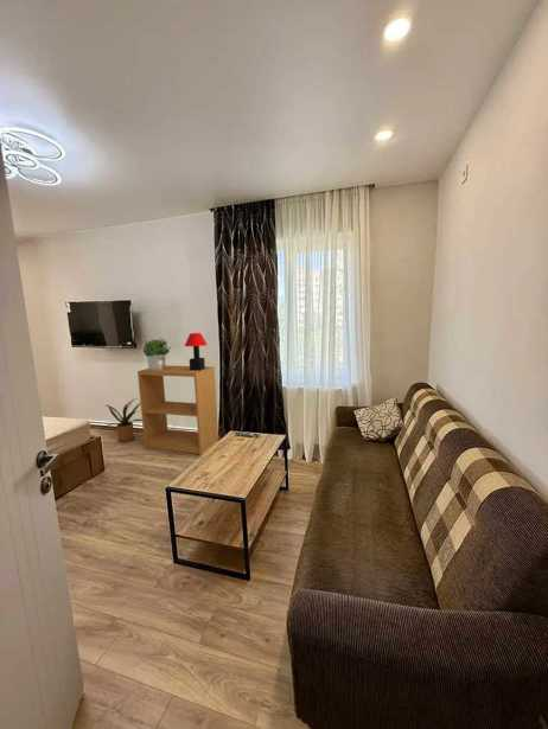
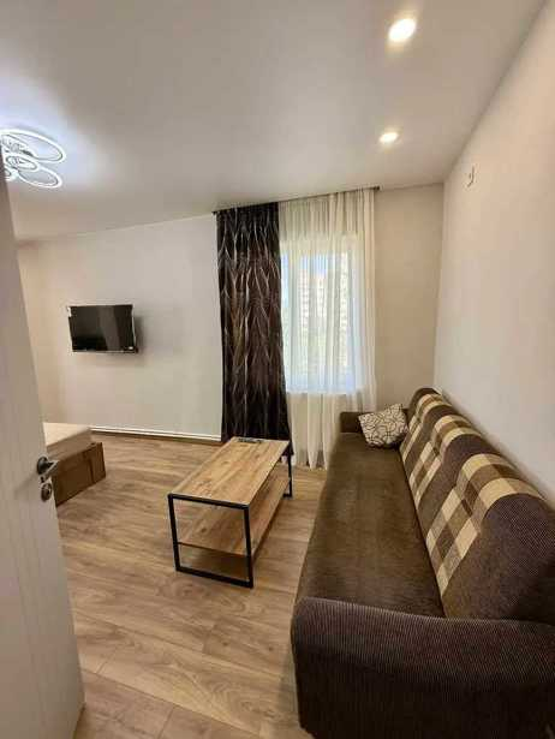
- bookshelf (179, 407)
- house plant (125, 418)
- table lamp (196, 351)
- potted plant (157, 353)
